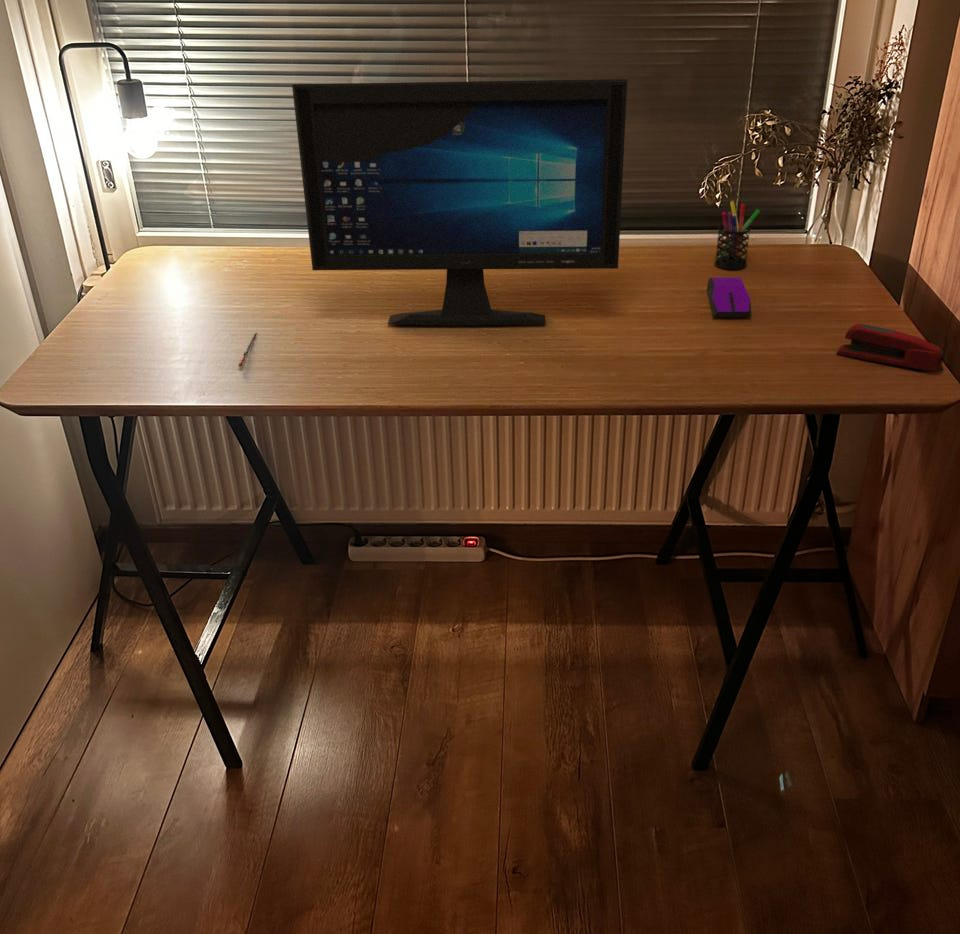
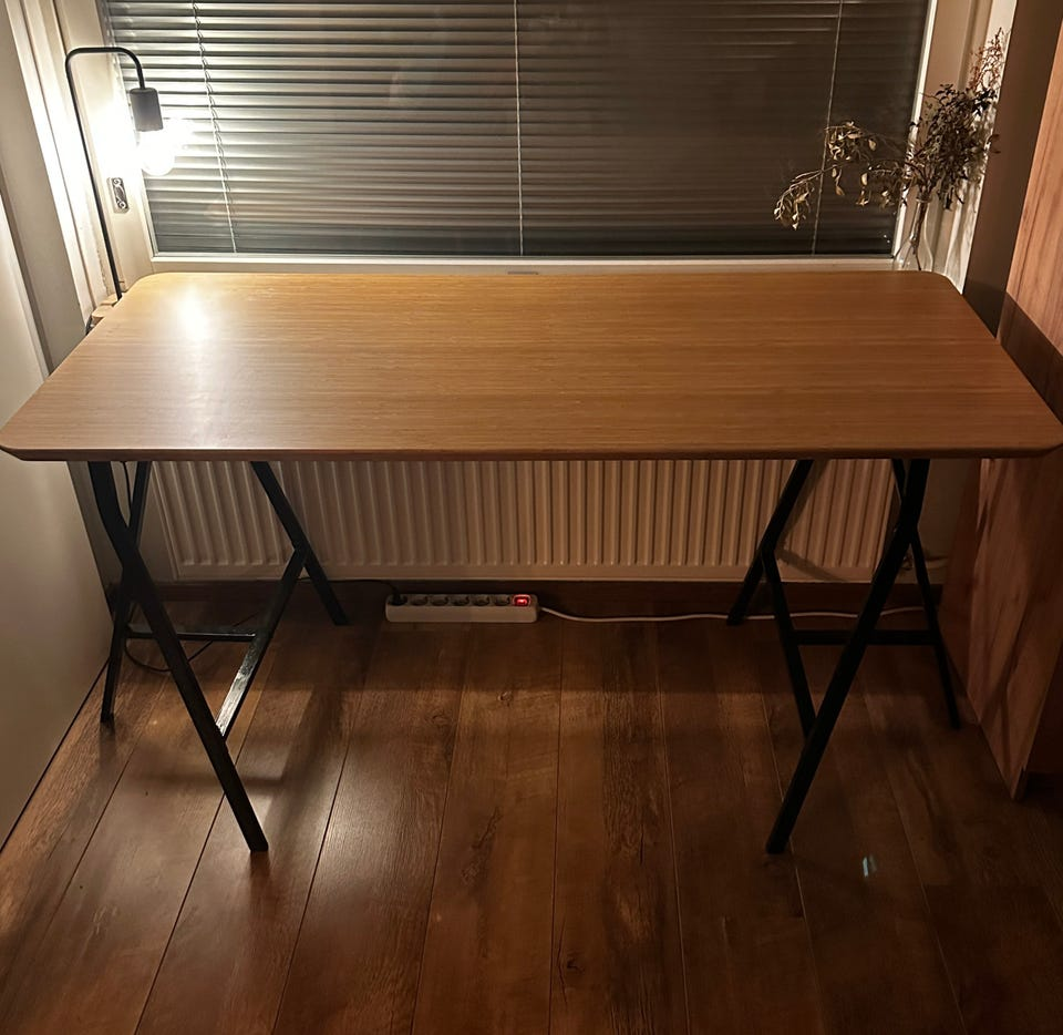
- computer monitor (464, 201)
- pen (248, 348)
- computer mouse (727, 293)
- pen holder (738, 232)
- stapler (892, 345)
